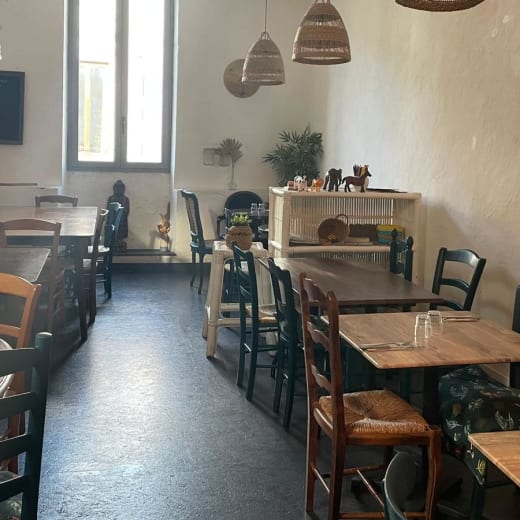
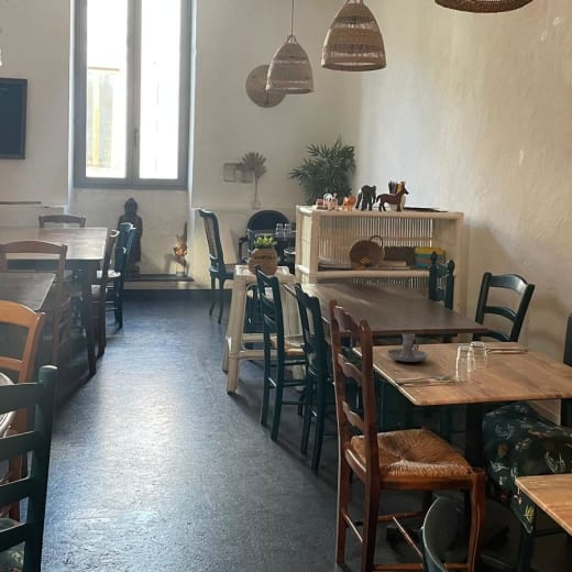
+ candle holder (409, 346)
